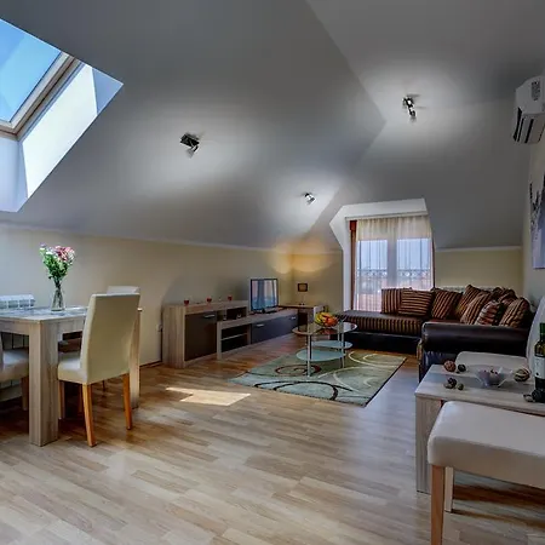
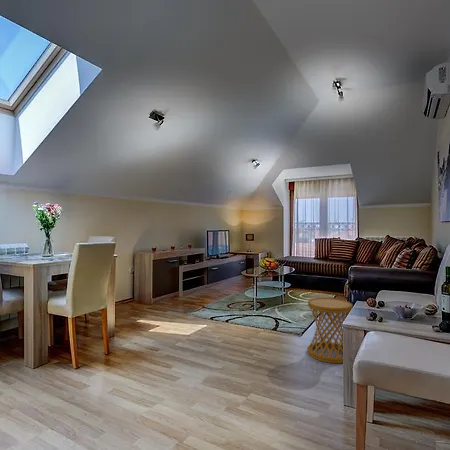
+ side table (330, 329)
